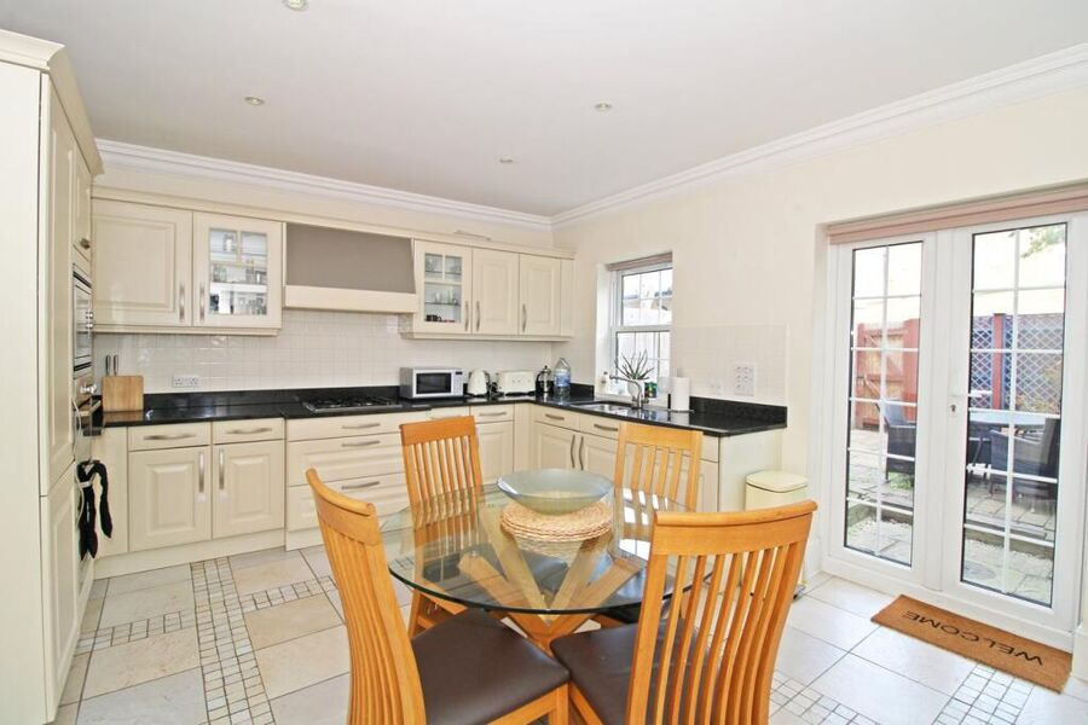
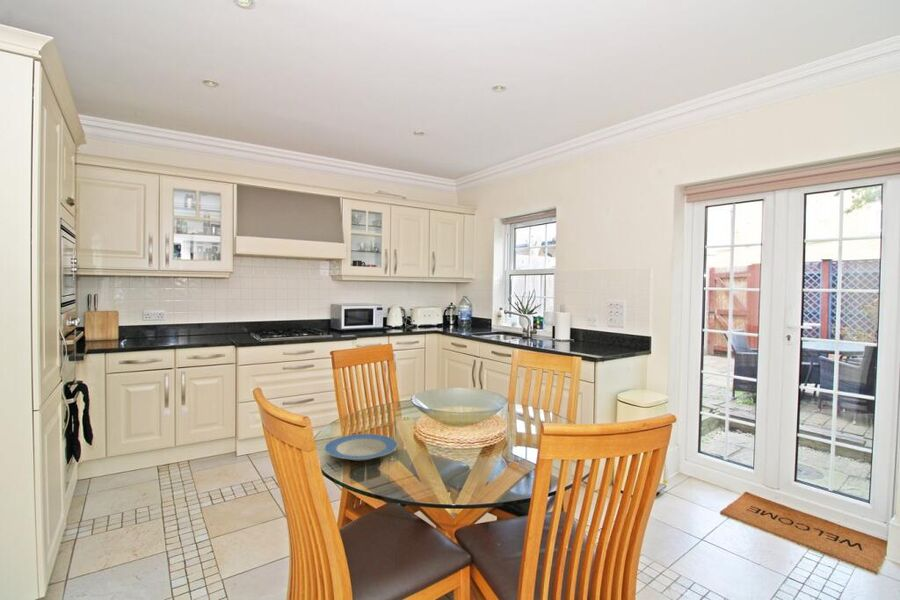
+ plate (361, 449)
